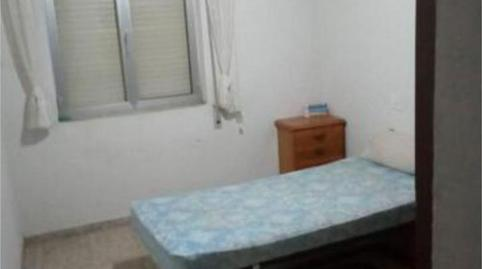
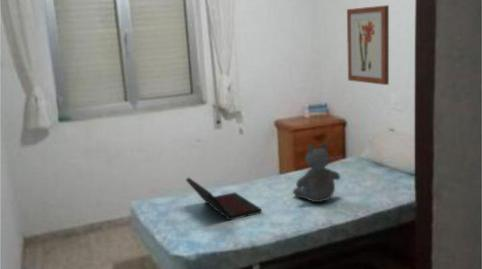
+ laptop (222, 195)
+ wall art (367, 45)
+ stuffed bear (313, 170)
